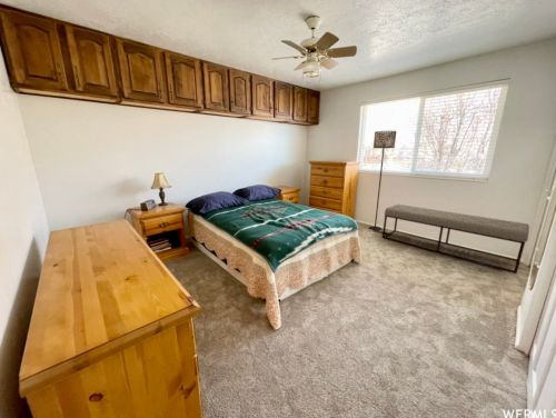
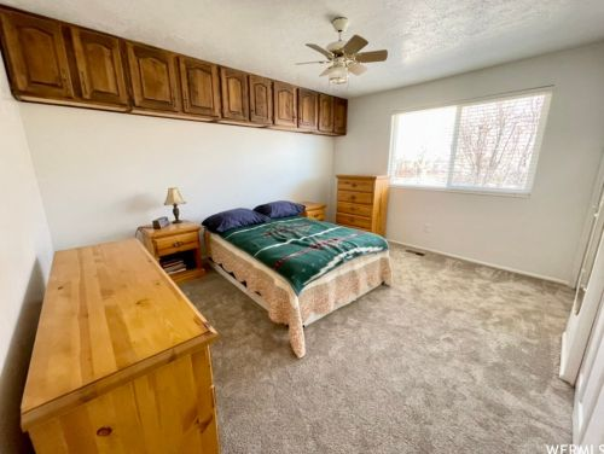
- floor lamp (379, 182)
- bench (447, 231)
